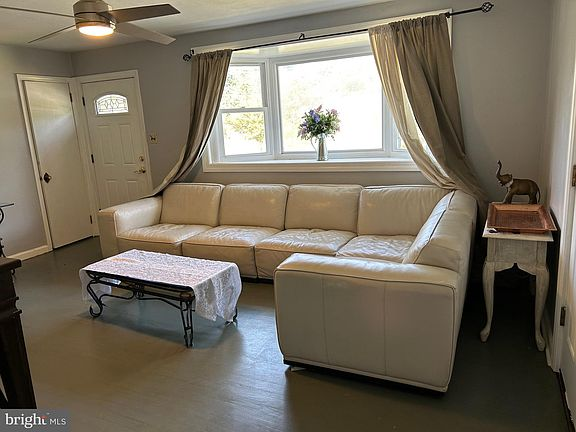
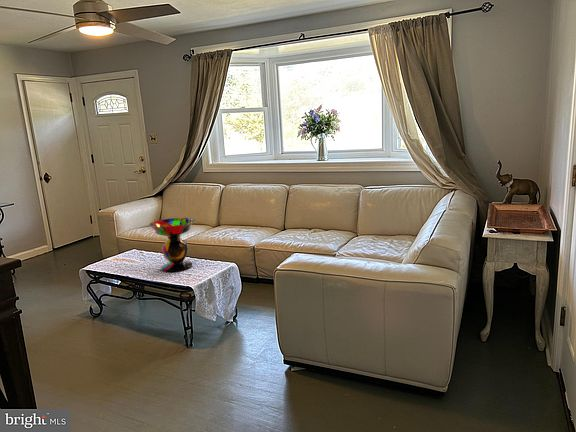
+ decorative bowl (174, 244)
